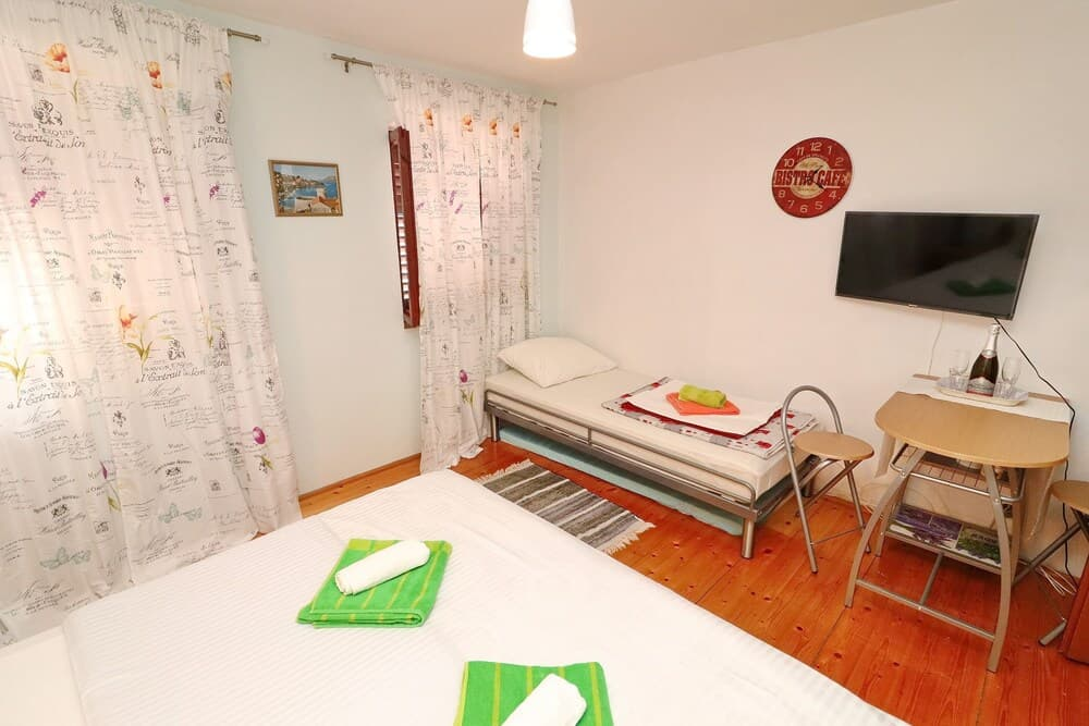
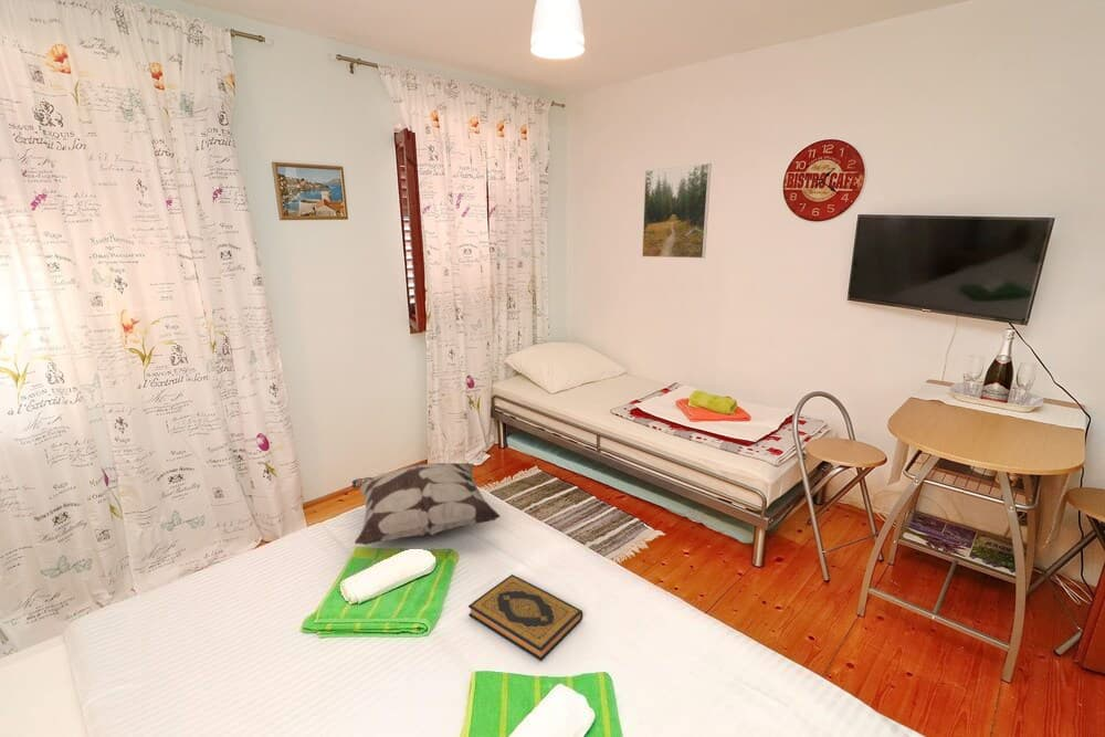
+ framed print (674, 213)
+ hardback book (525, 612)
+ decorative pillow (420, 496)
